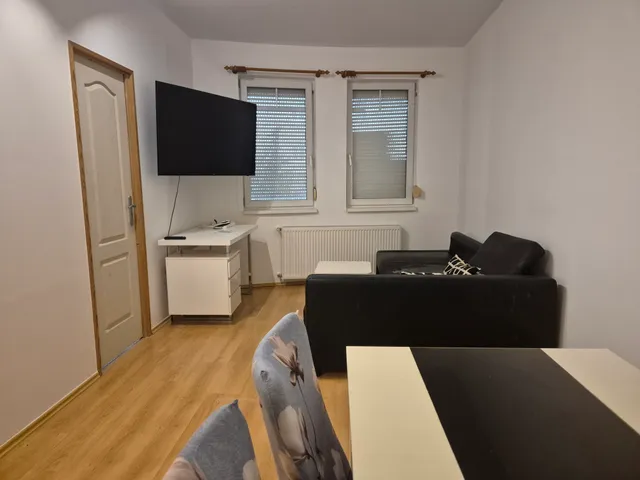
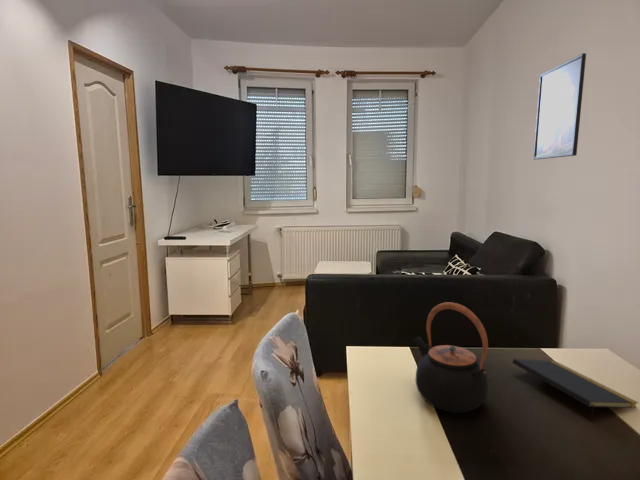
+ notepad (570, 381)
+ teapot (446, 349)
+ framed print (556, 112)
